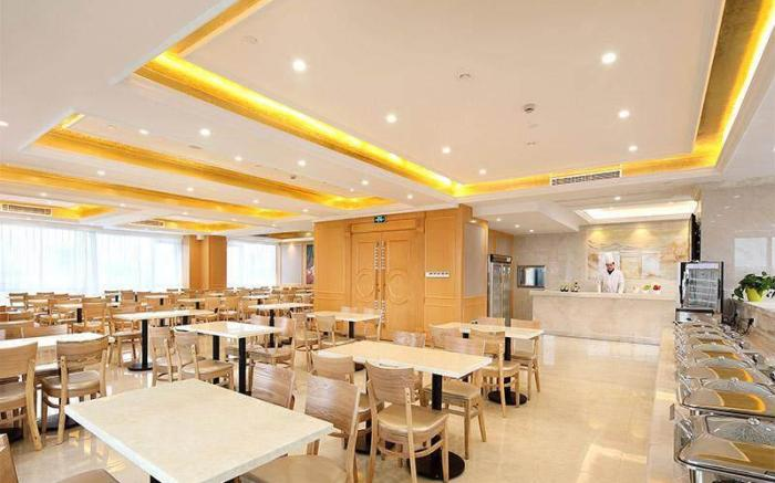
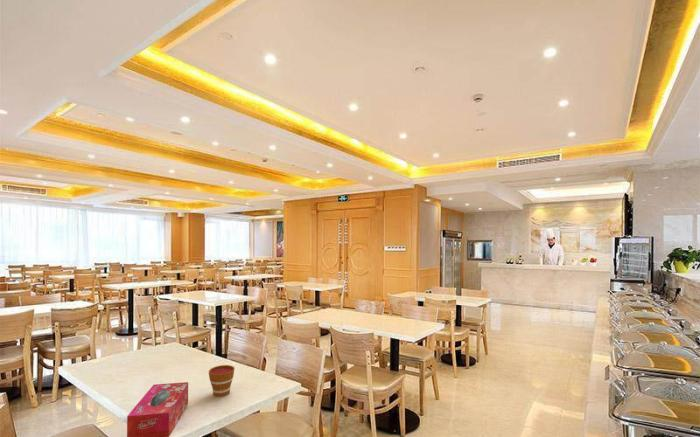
+ tissue box (160, 409)
+ cup (222, 380)
